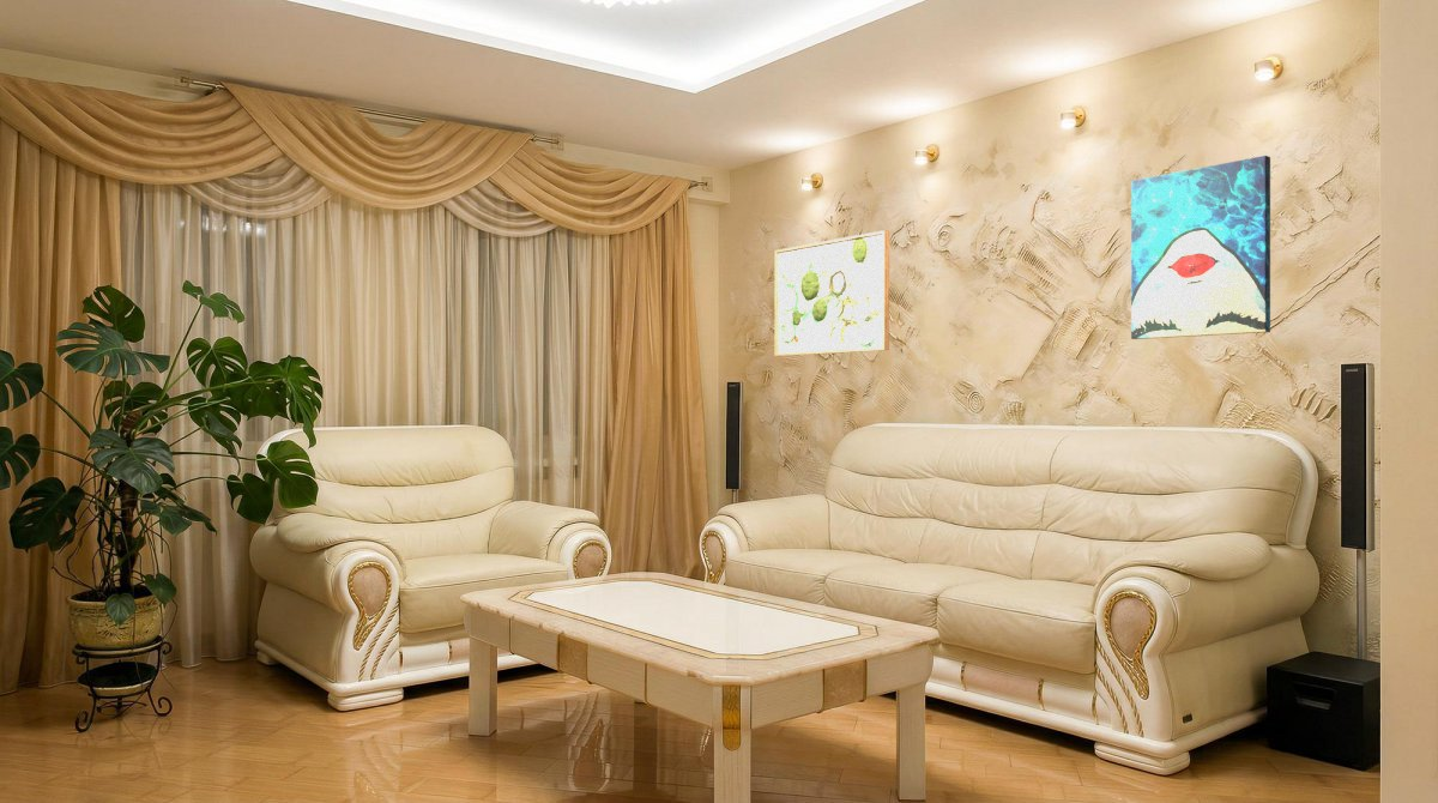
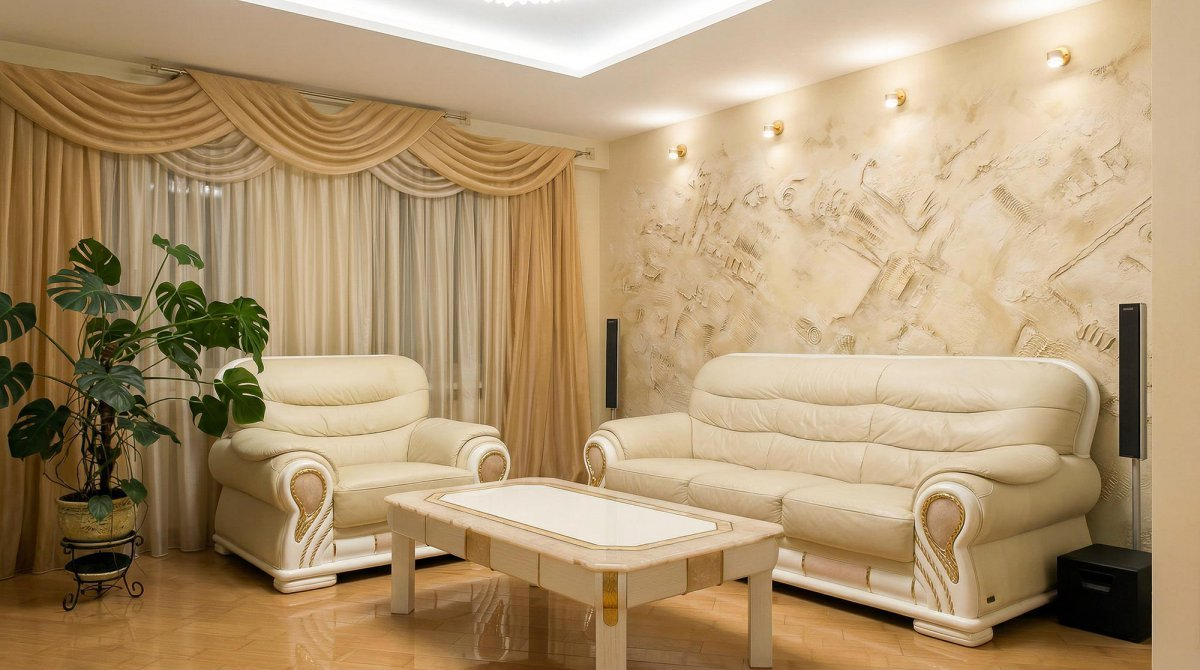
- wall art (827, 296)
- wall art (1197, 252)
